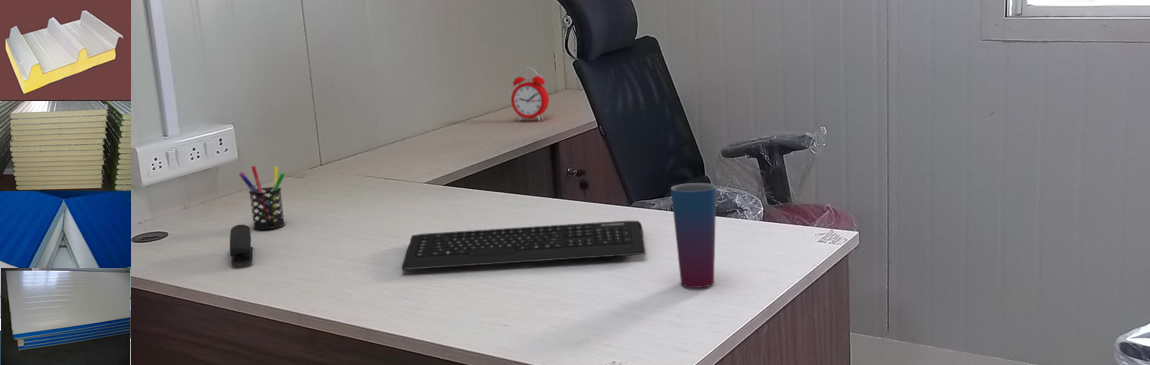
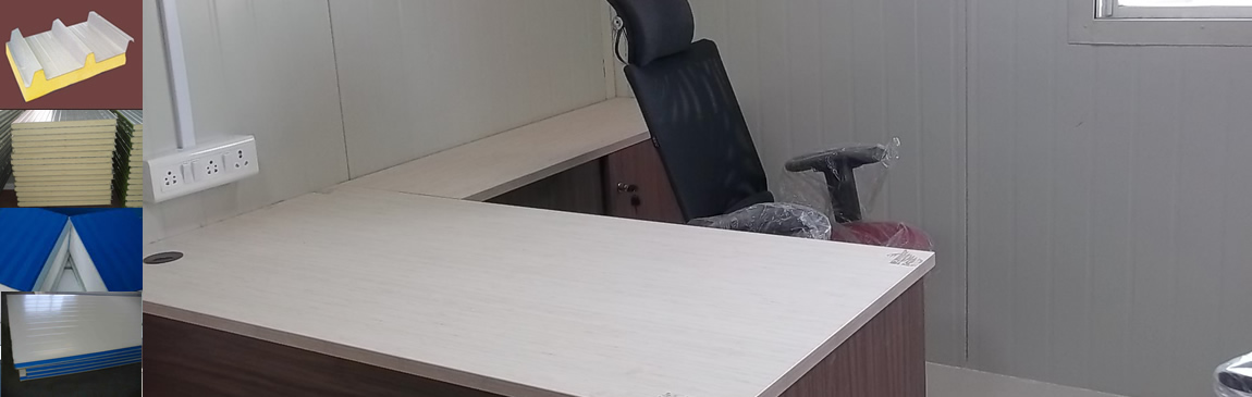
- alarm clock (529, 93)
- cup (695, 235)
- pen holder (267, 196)
- keyboard (524, 242)
- stapler (240, 243)
